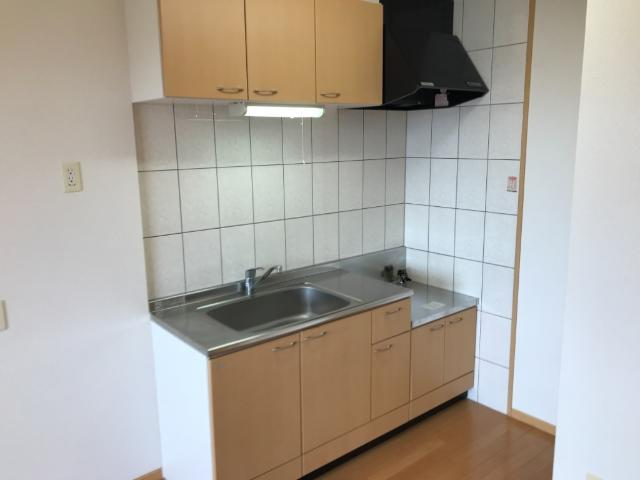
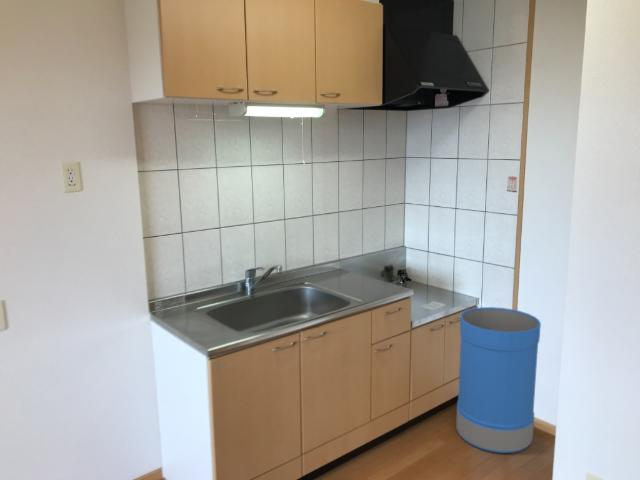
+ garbage can (496, 376)
